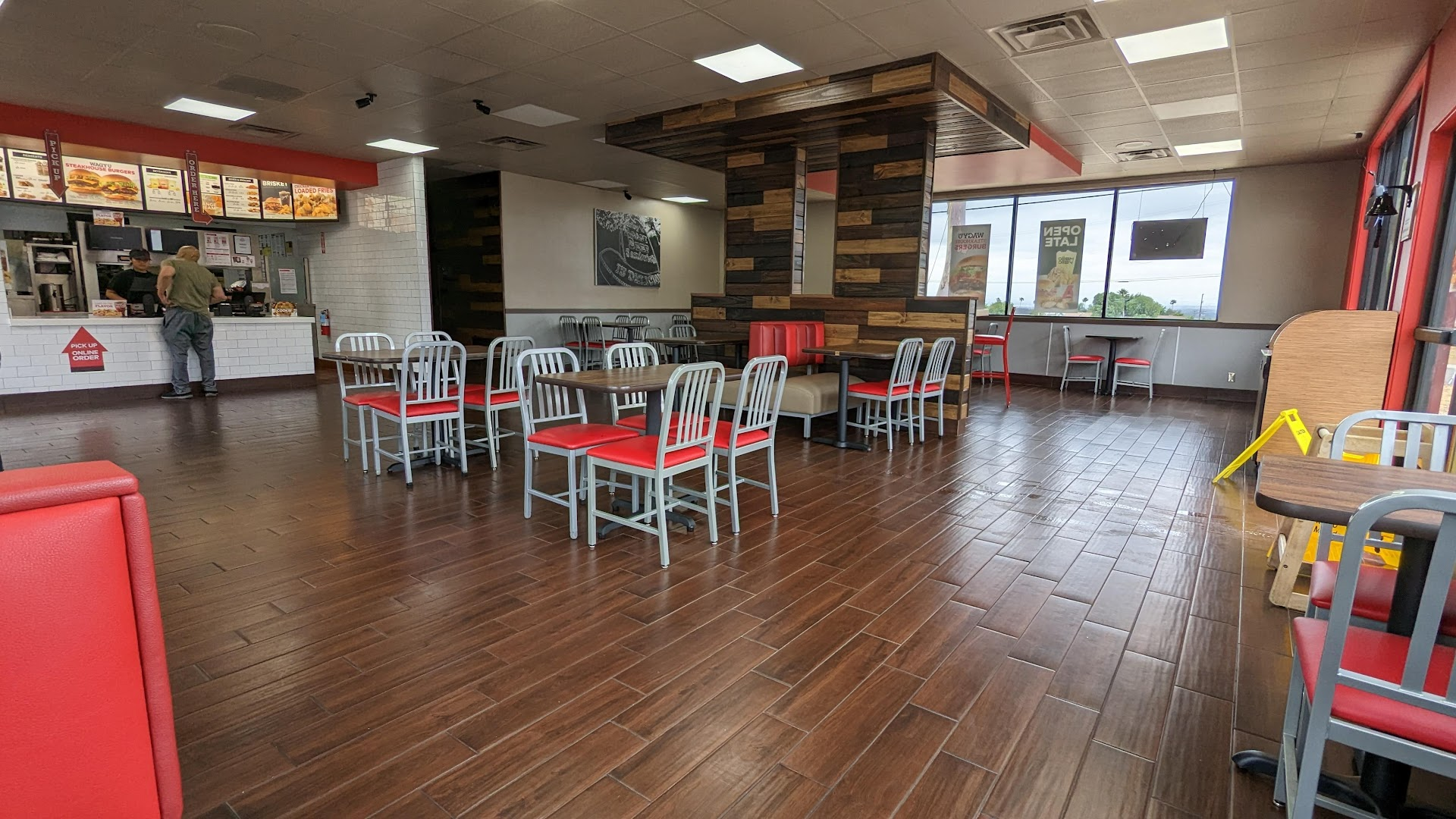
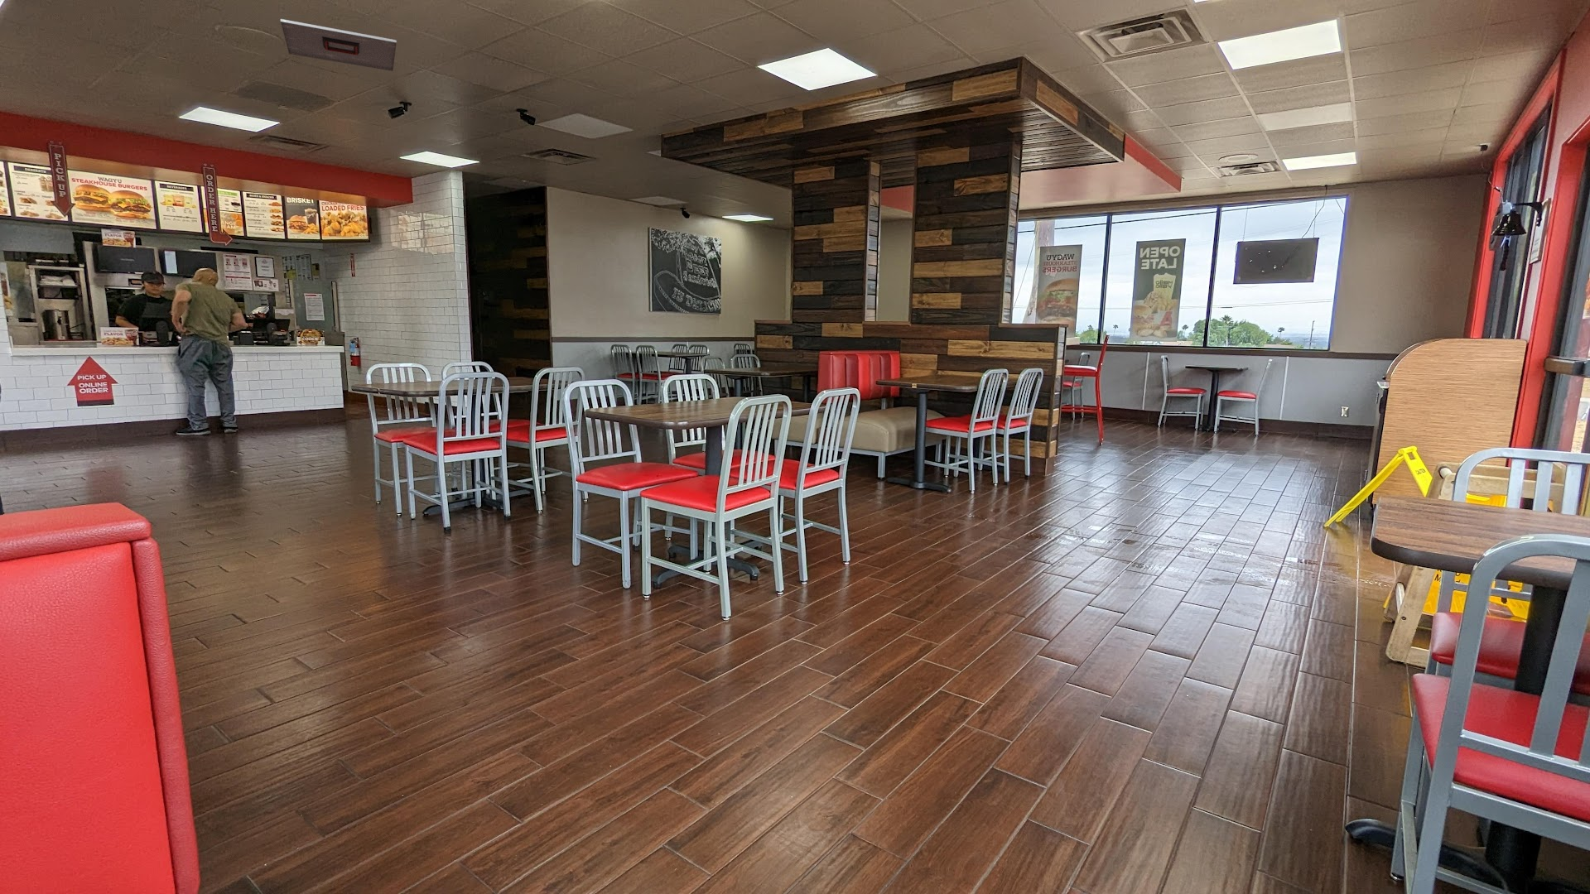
+ ceiling vent (341, 46)
